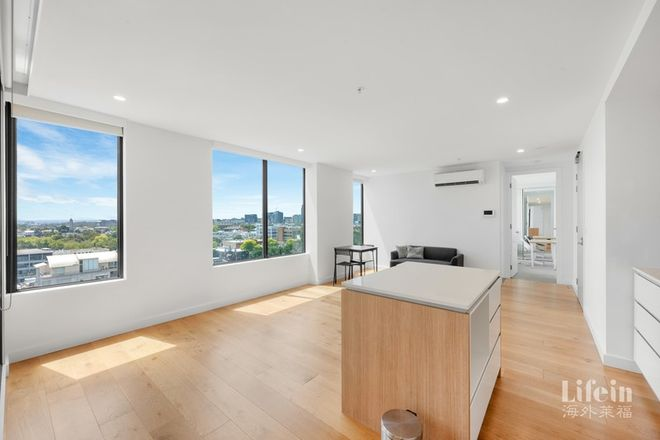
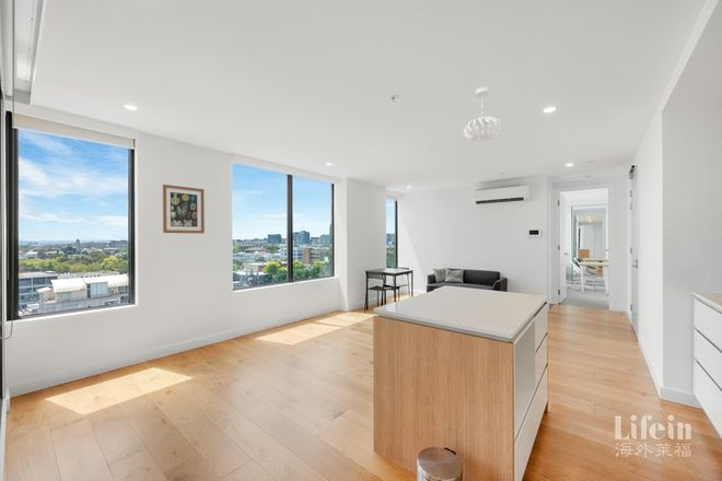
+ wall art (184, 210)
+ pendant light (481, 116)
